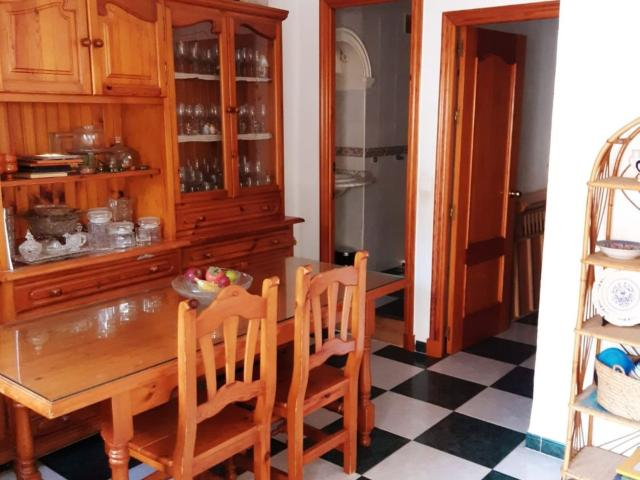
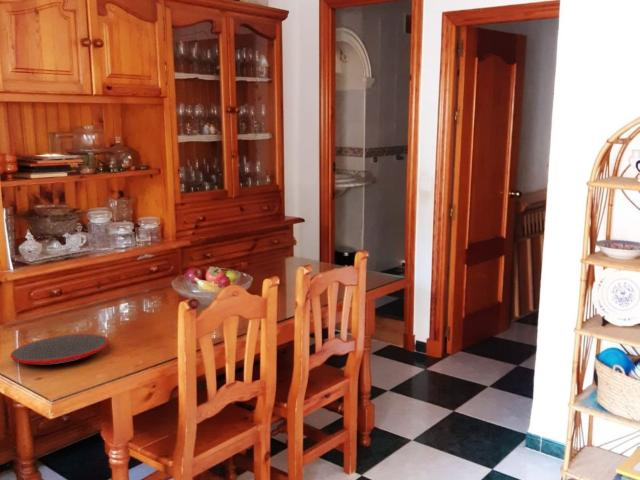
+ plate (61, 349)
